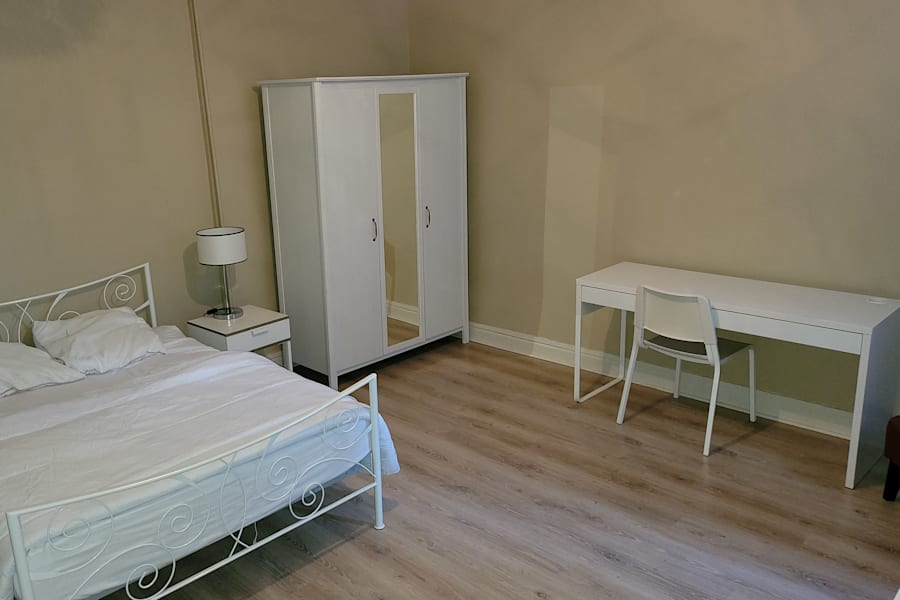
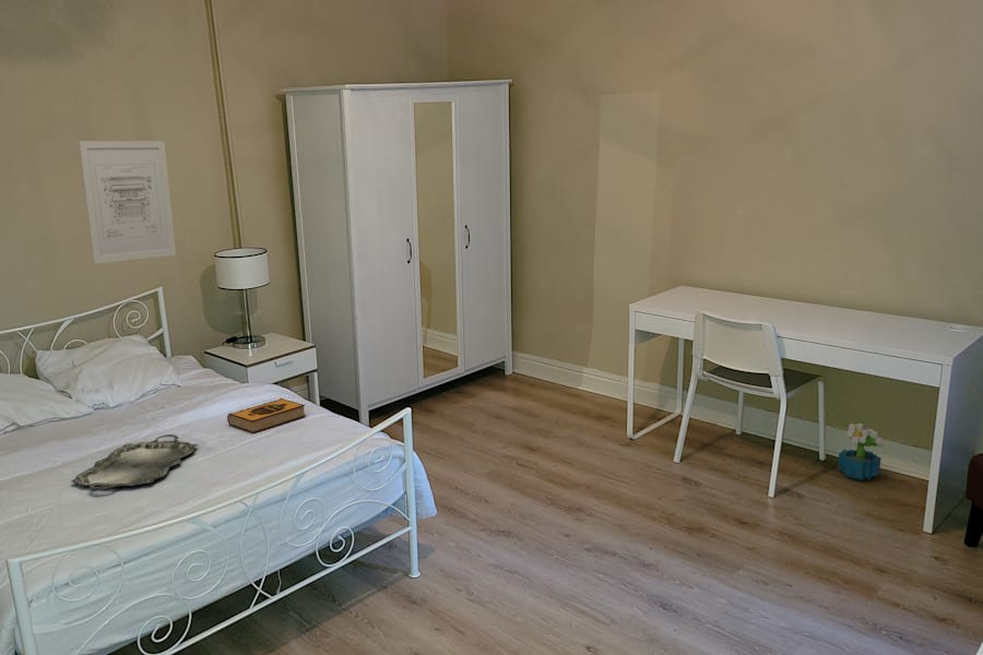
+ decorative plant (860, 449)
+ hardback book (267, 414)
+ serving tray (138, 462)
+ wall art (129, 201)
